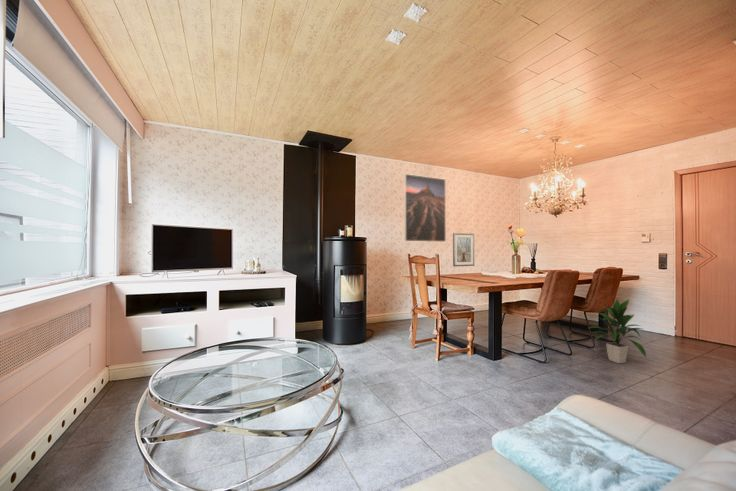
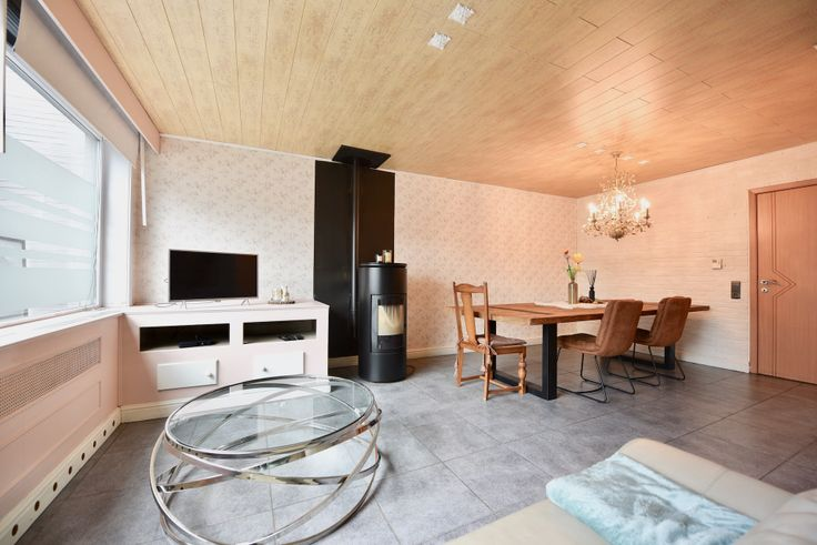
- indoor plant (618, 330)
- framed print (425, 209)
- picture frame (463, 249)
